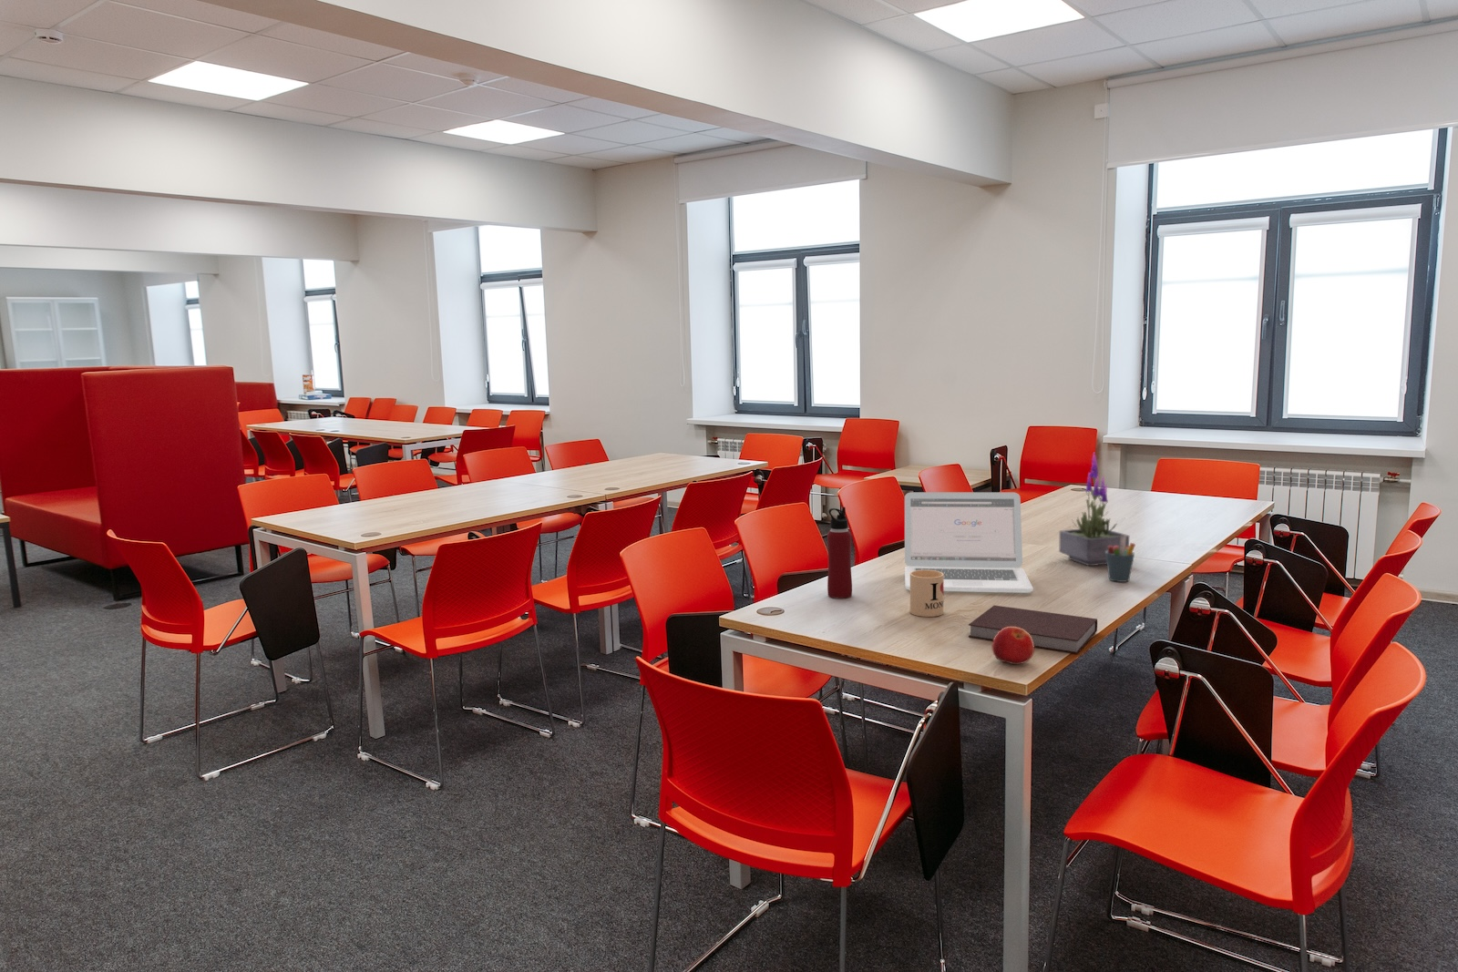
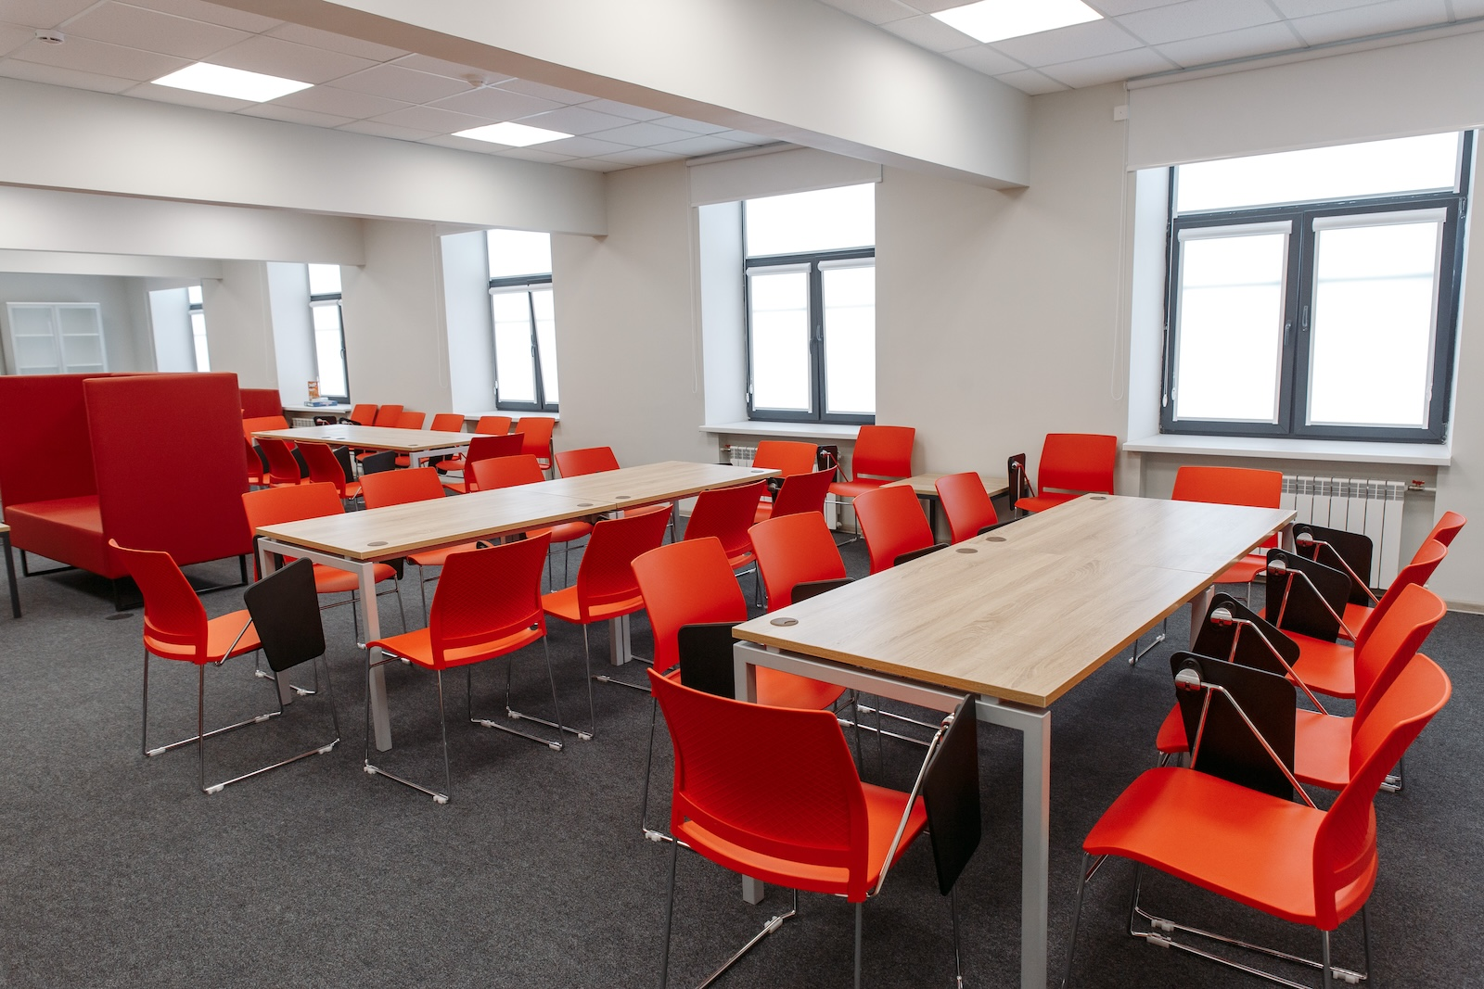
- notebook (1033, 628)
- pen holder (1120, 559)
- laptop (964, 539)
- water bottle (840, 551)
- apple (1012, 644)
- potted plant (1095, 507)
- mug (929, 591)
